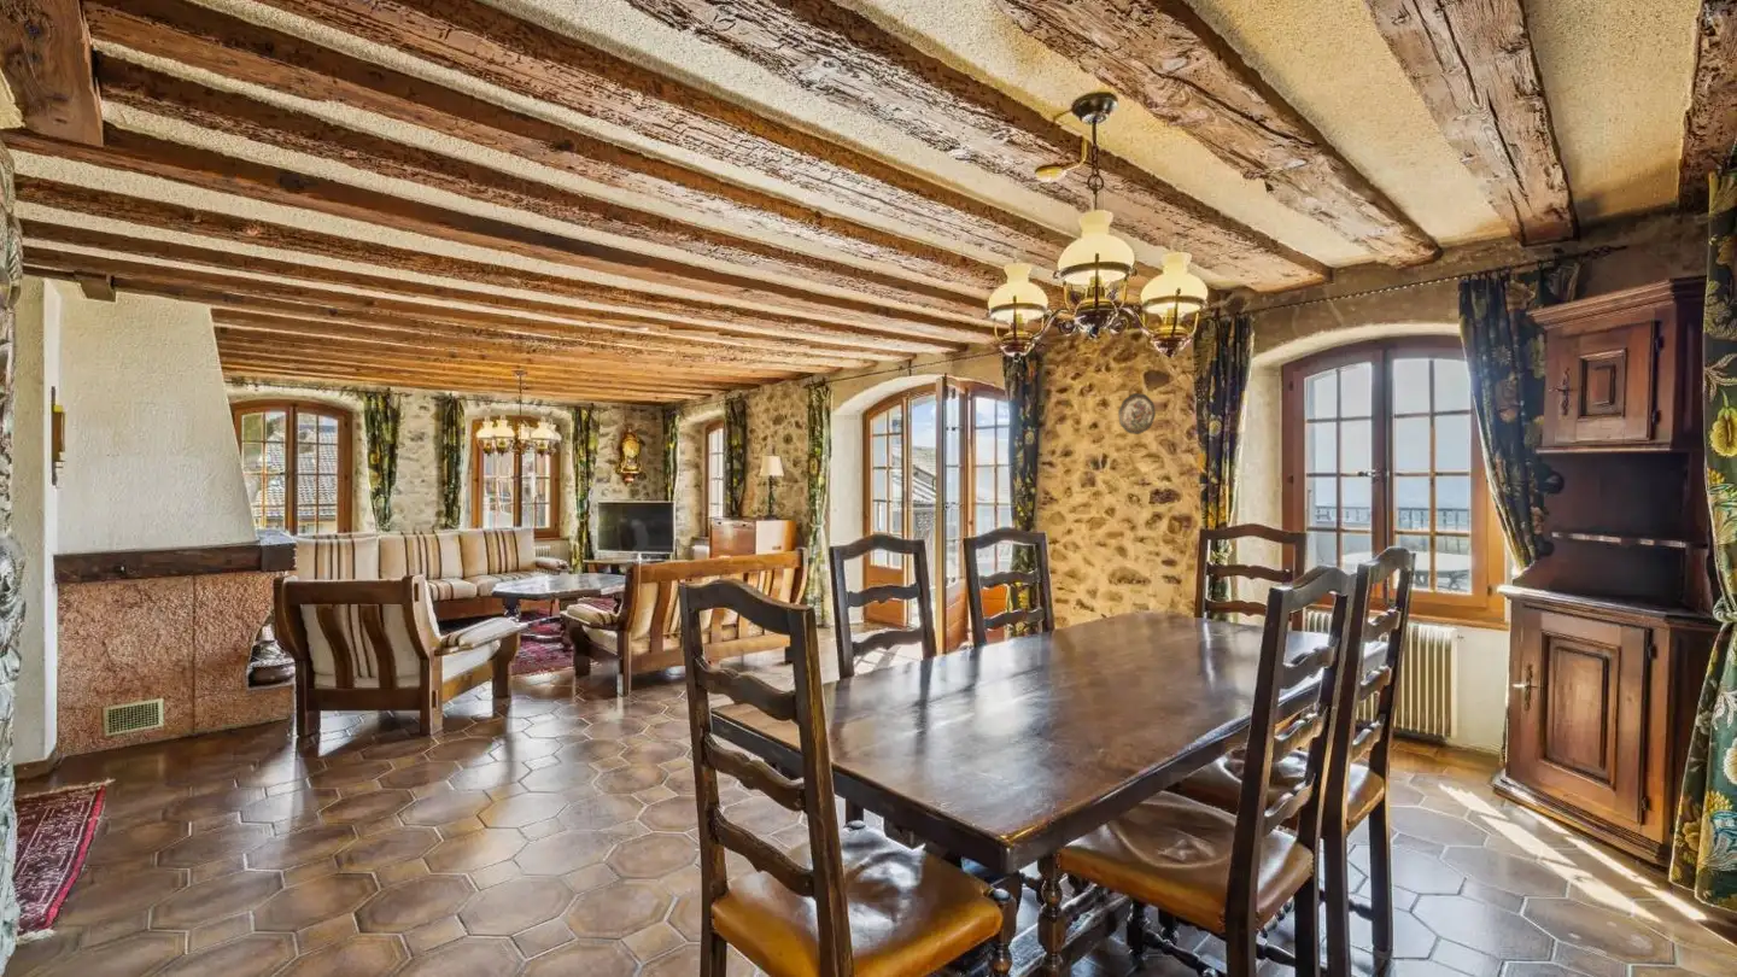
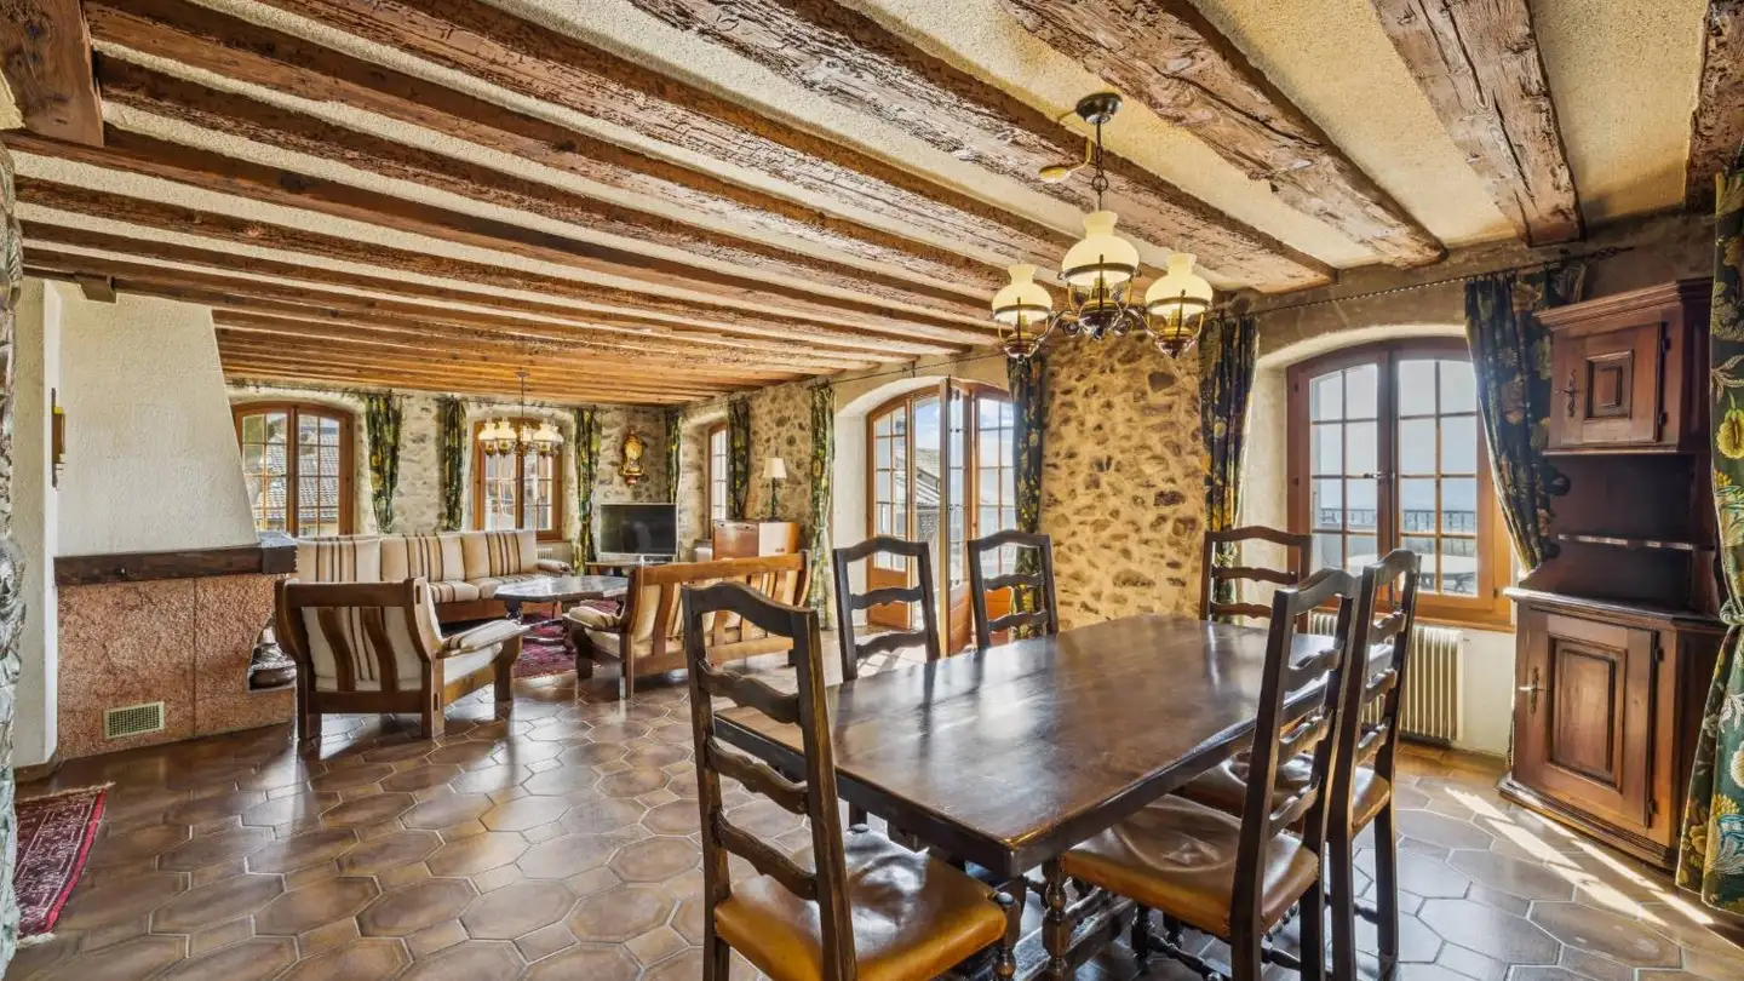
- decorative plate (1136, 414)
